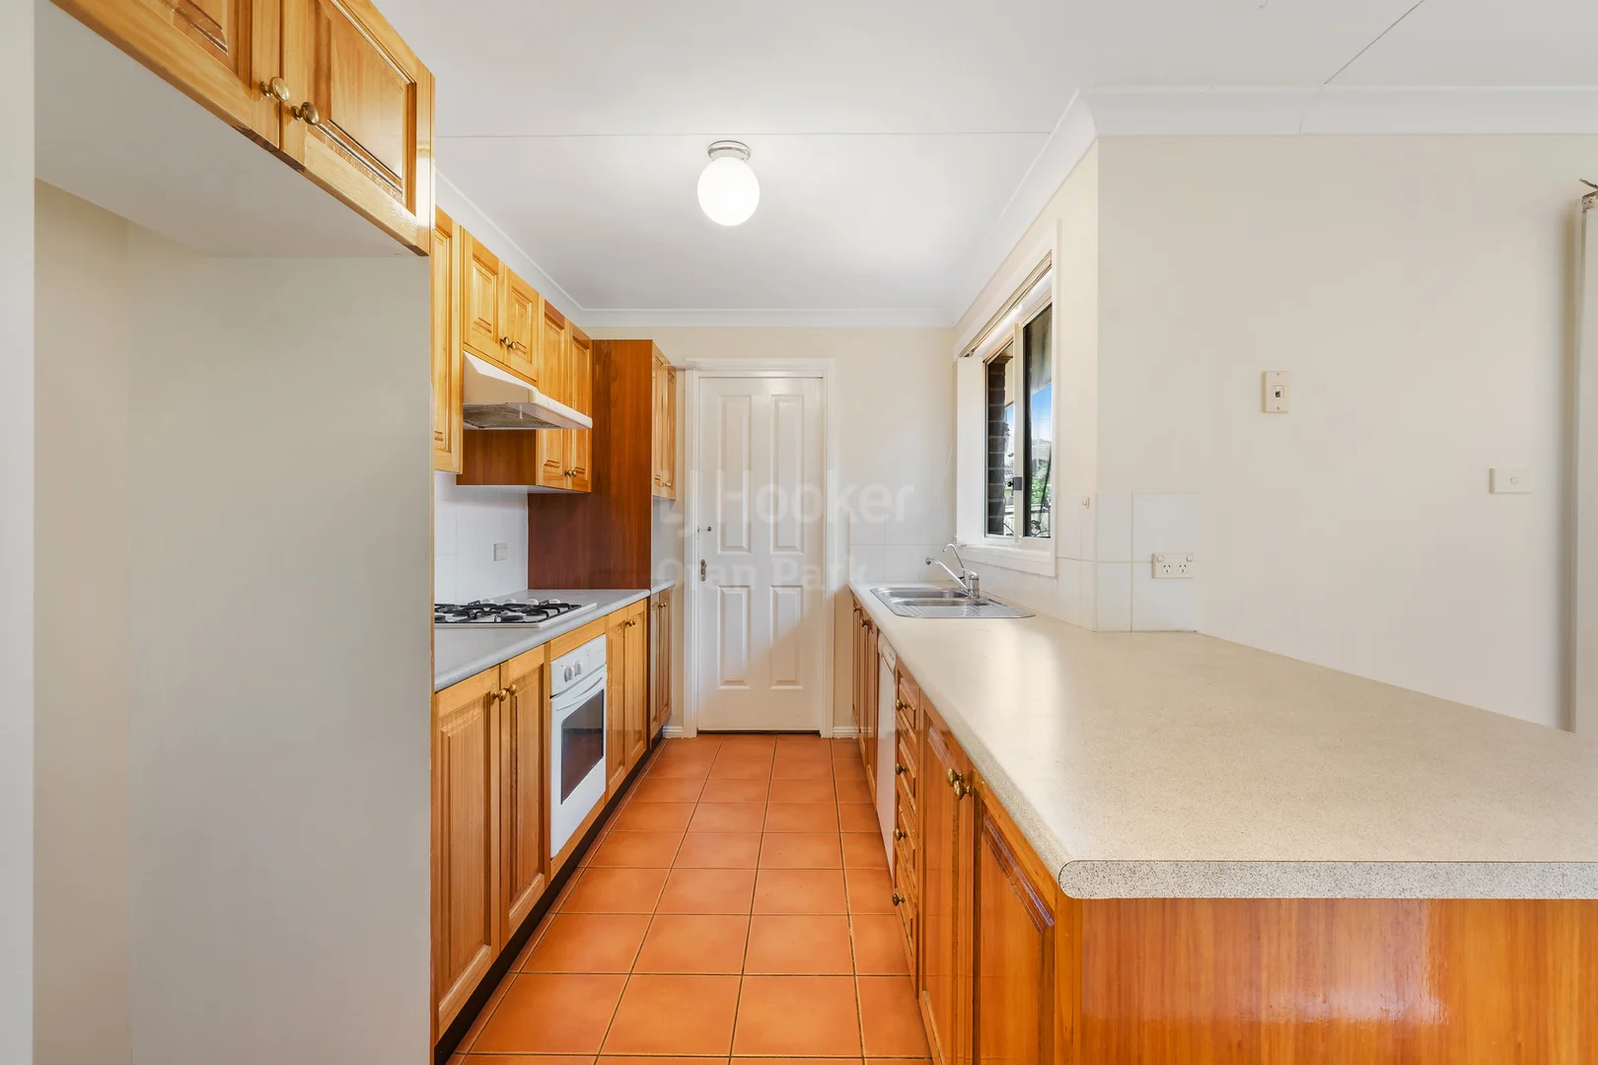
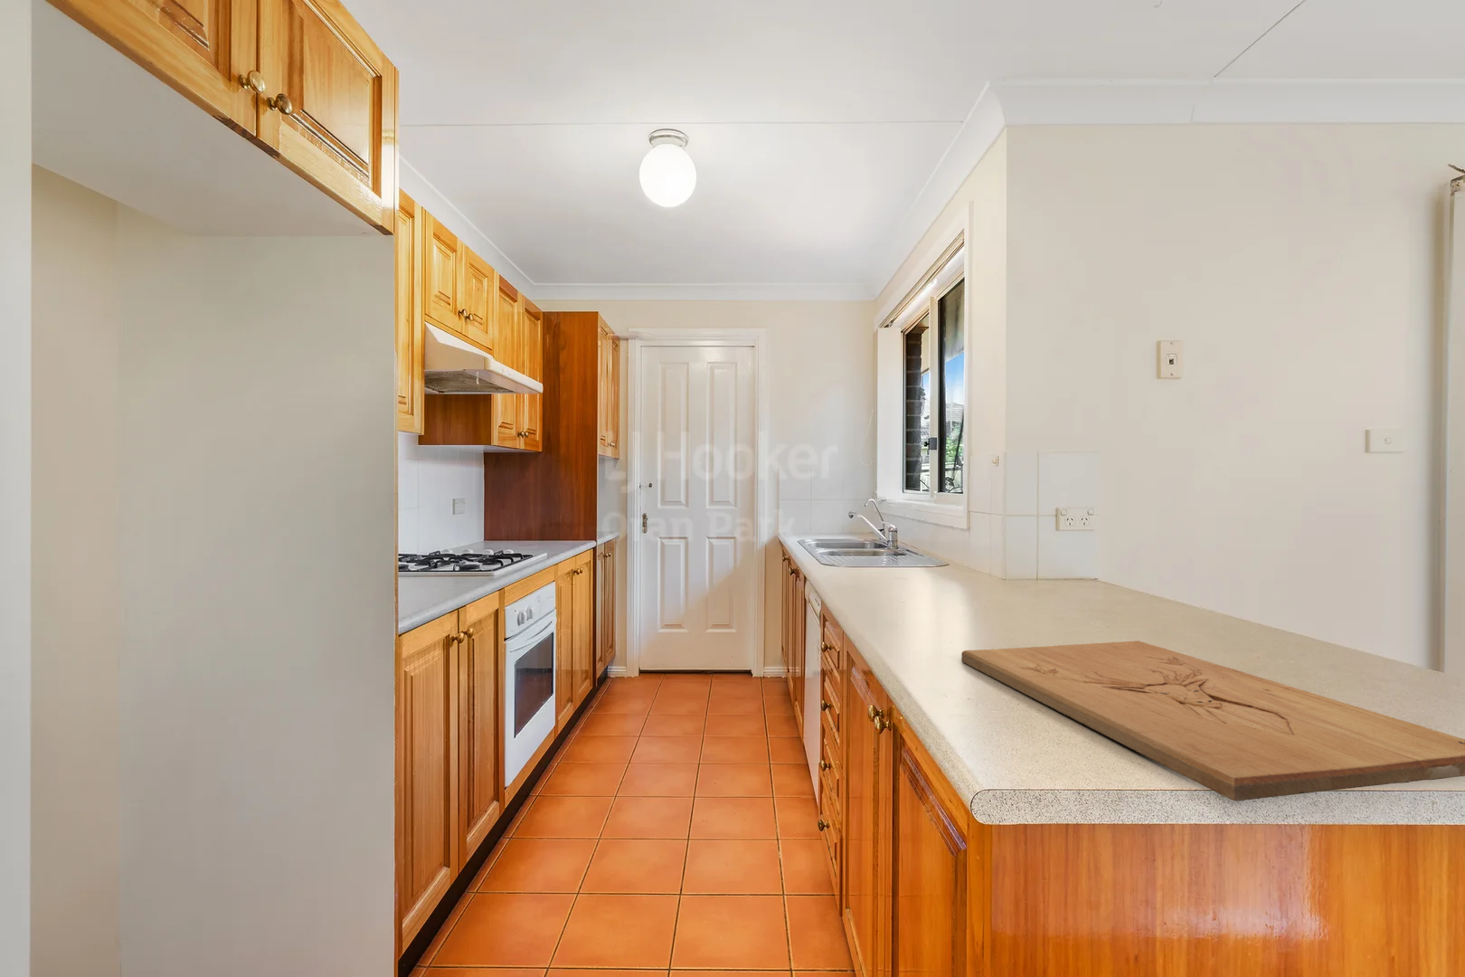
+ cutting board (1171, 695)
